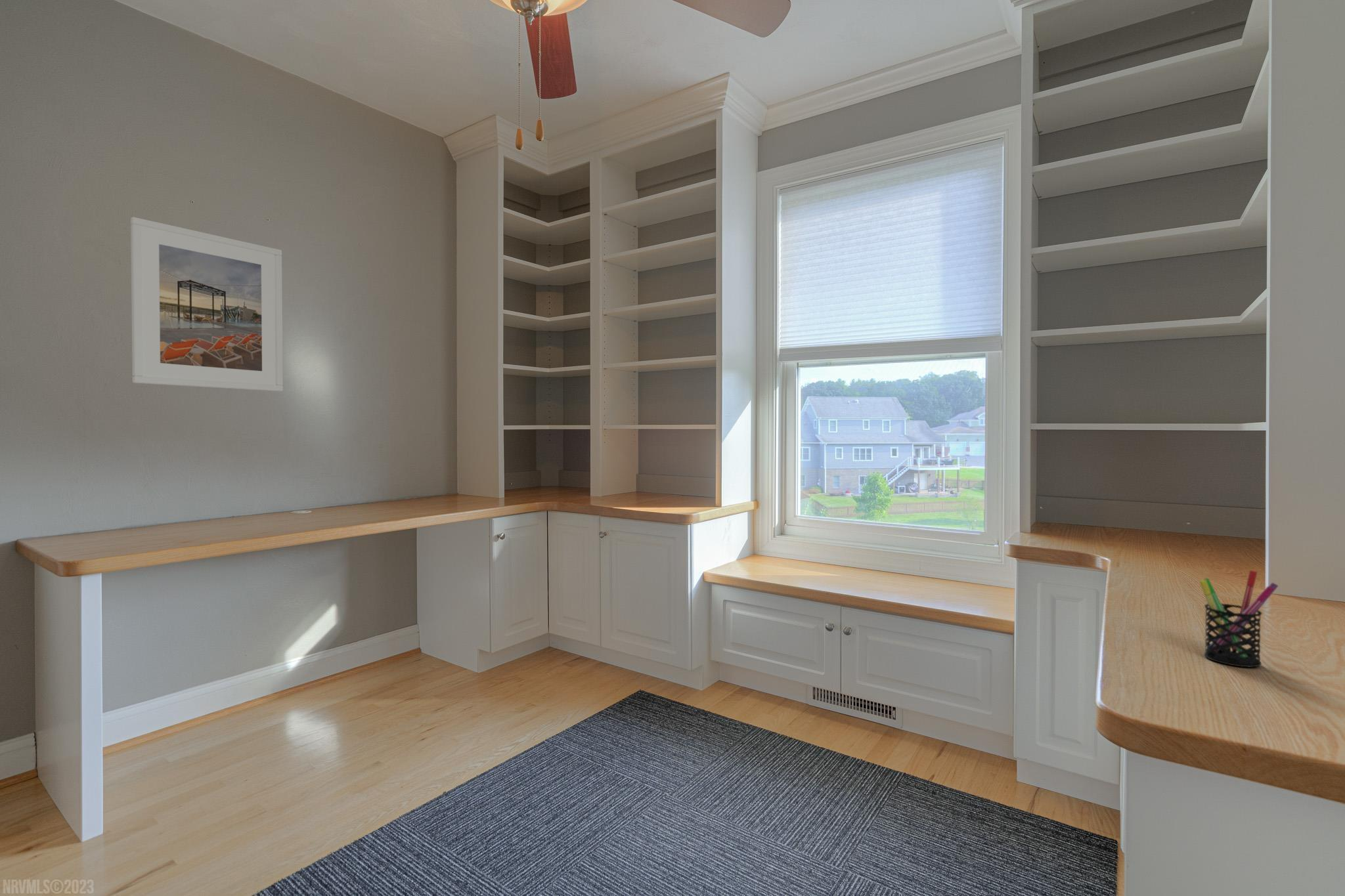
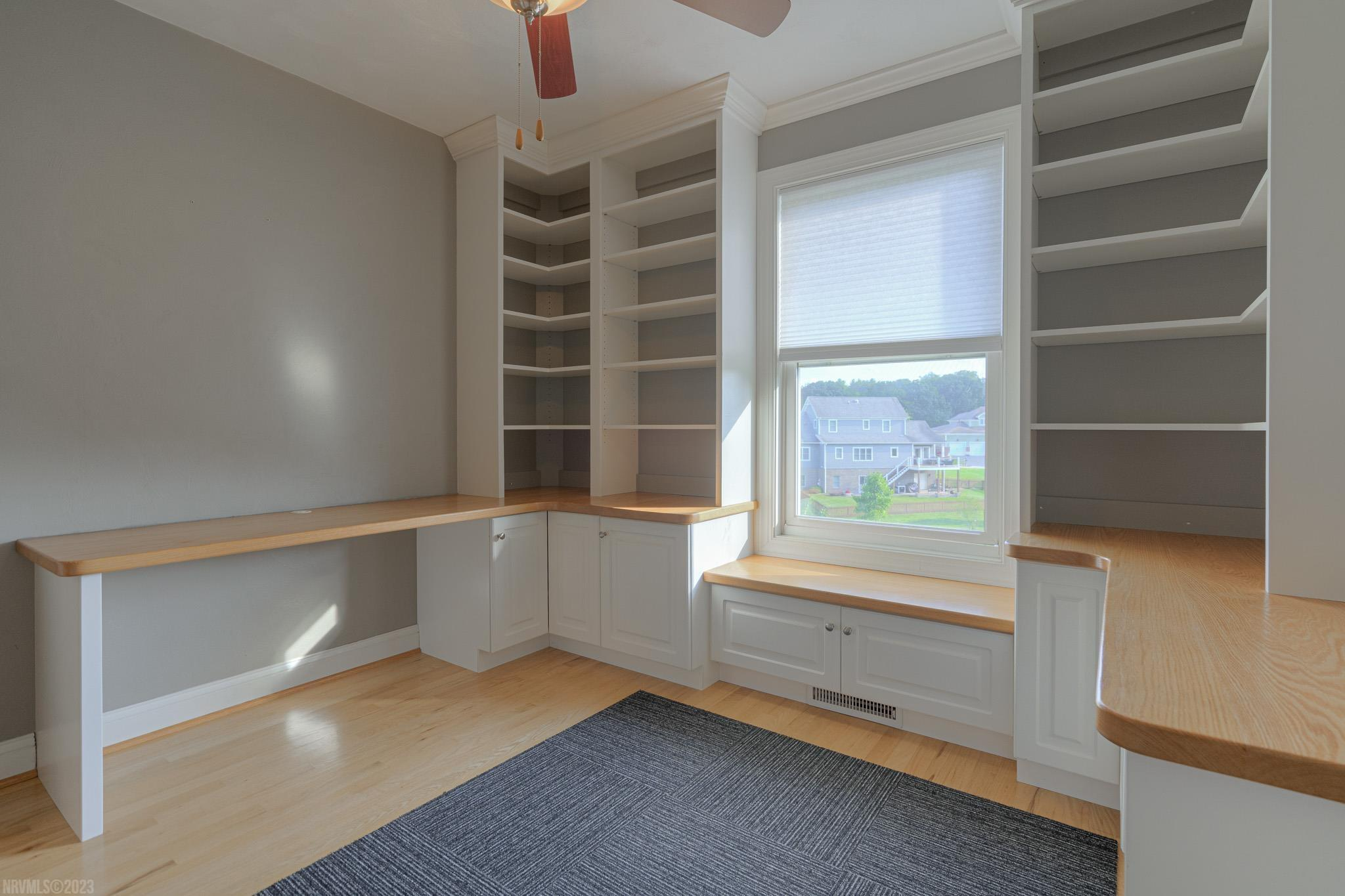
- pen holder (1230, 614)
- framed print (213, 311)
